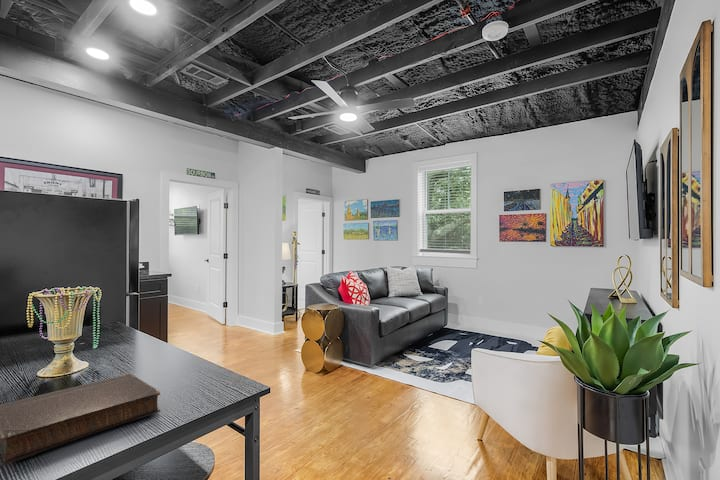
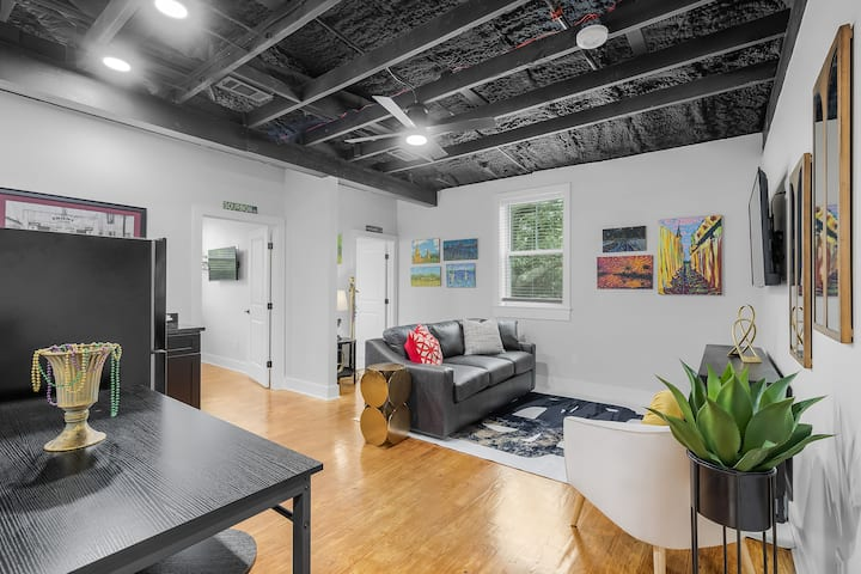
- book (78, 408)
